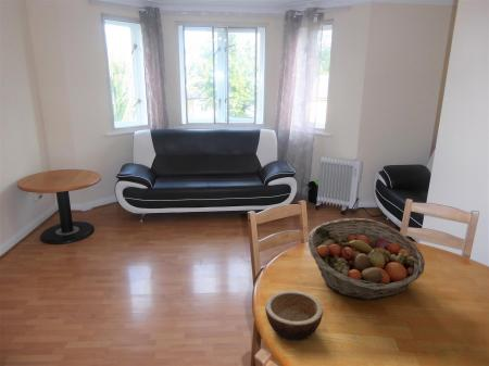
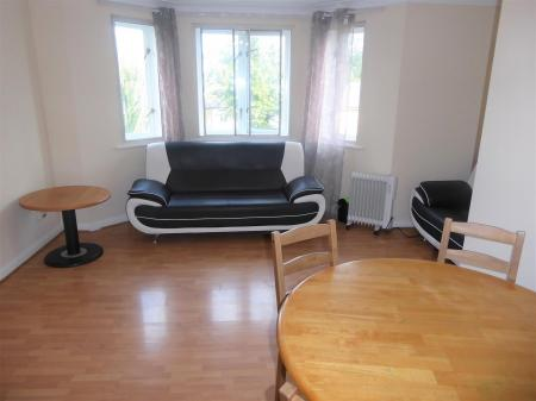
- bowl (293, 316)
- fruit basket (363, 256)
